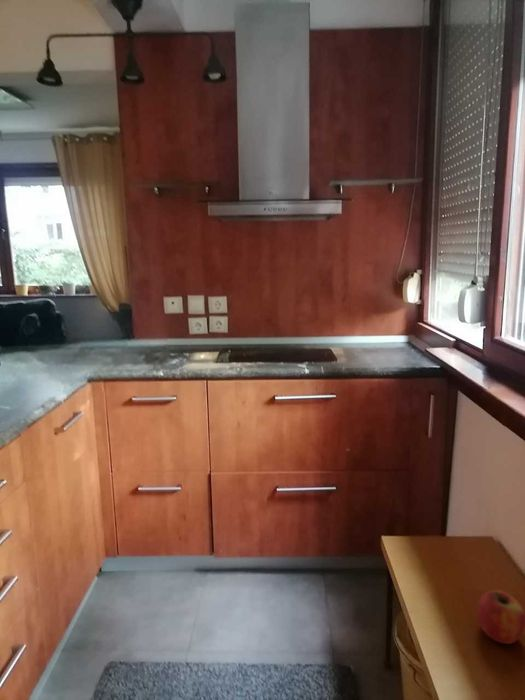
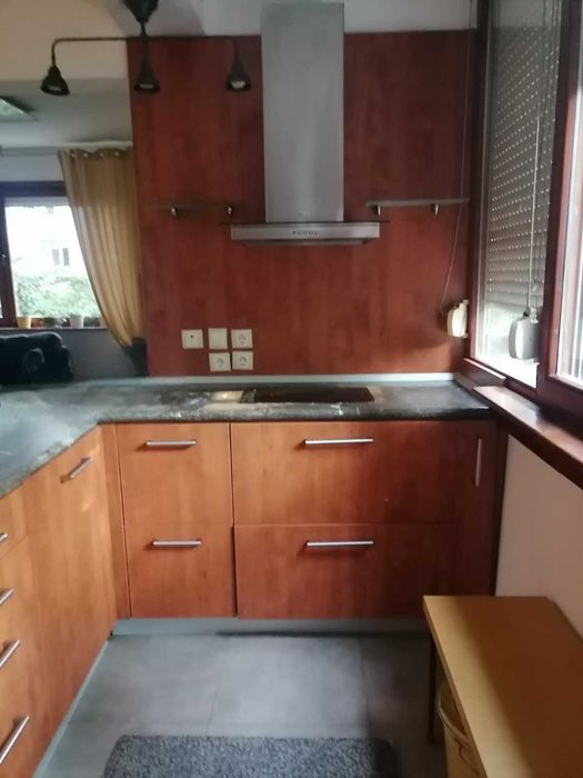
- apple (501, 614)
